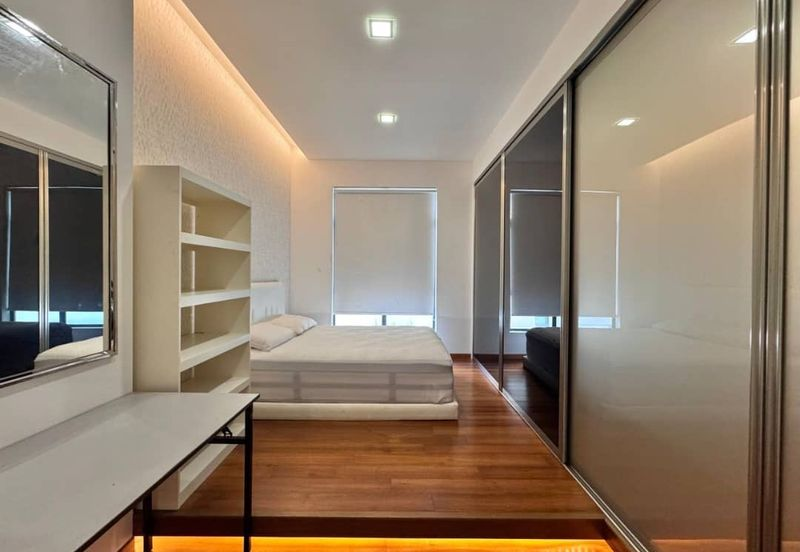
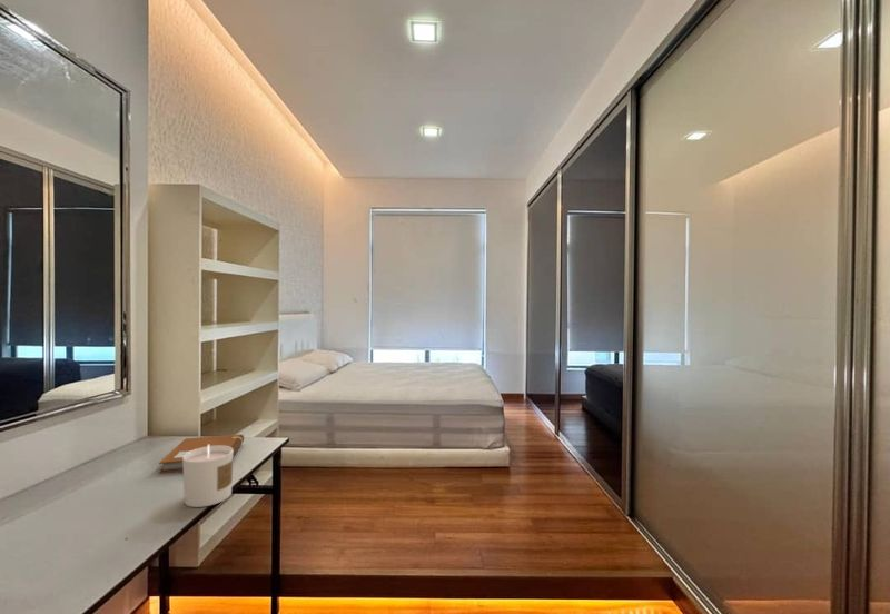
+ notebook (202, 447)
+ candle (208, 471)
